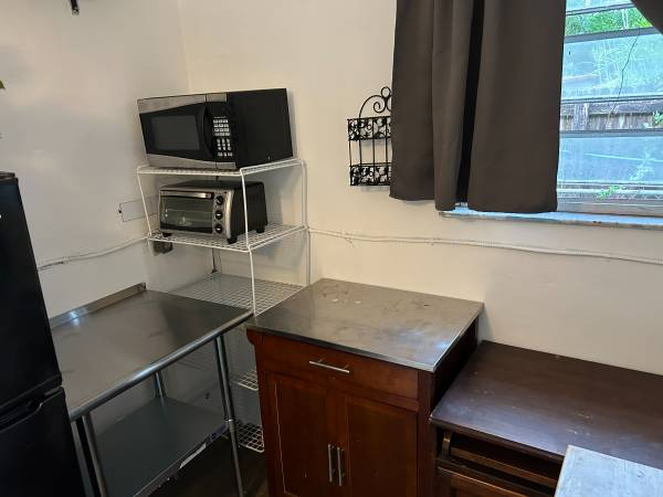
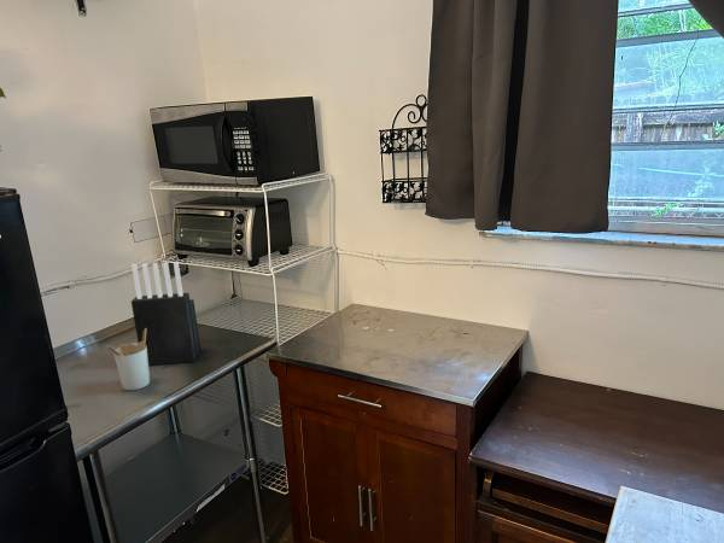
+ utensil holder (133, 361)
+ knife block (165, 309)
